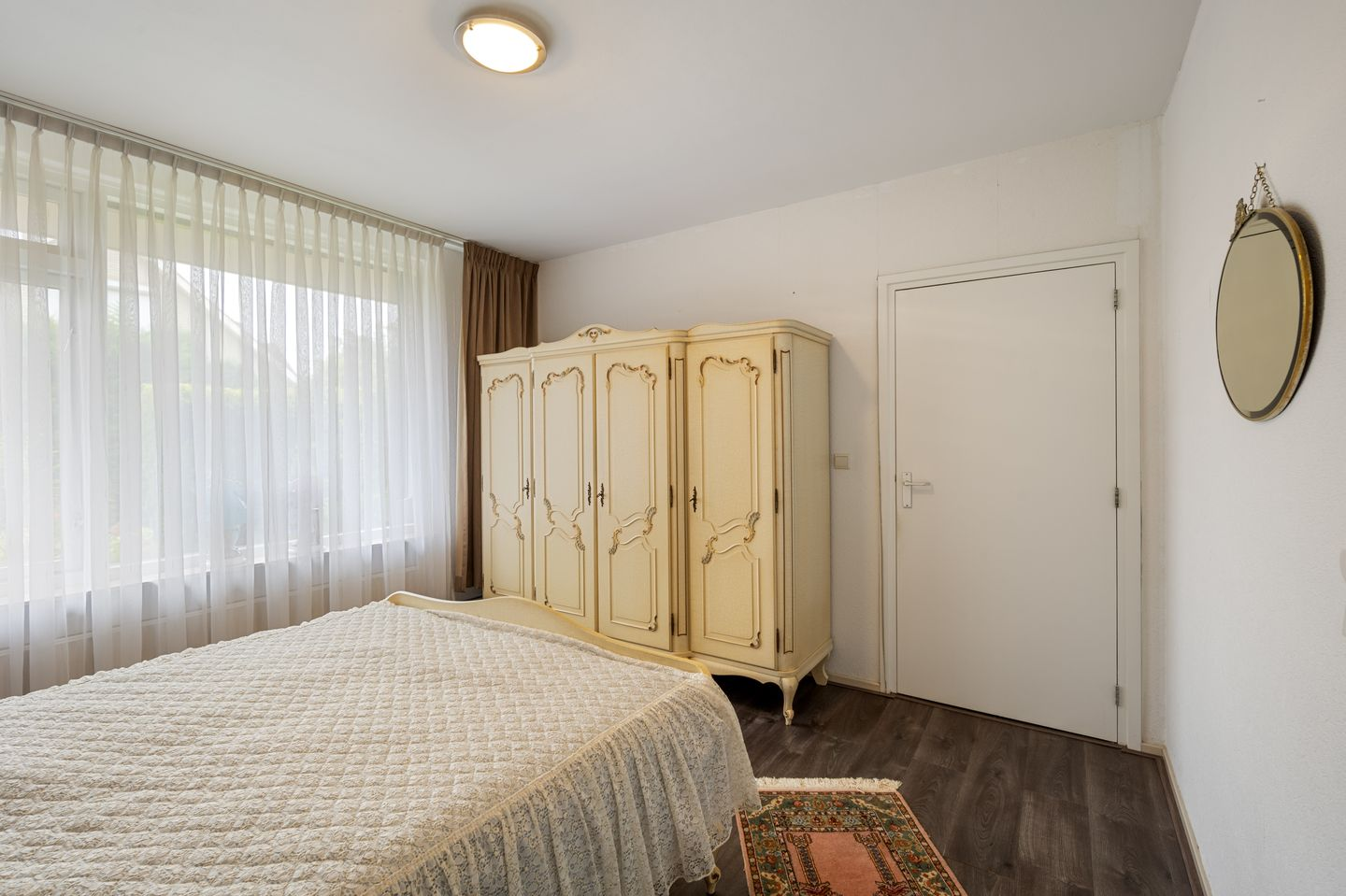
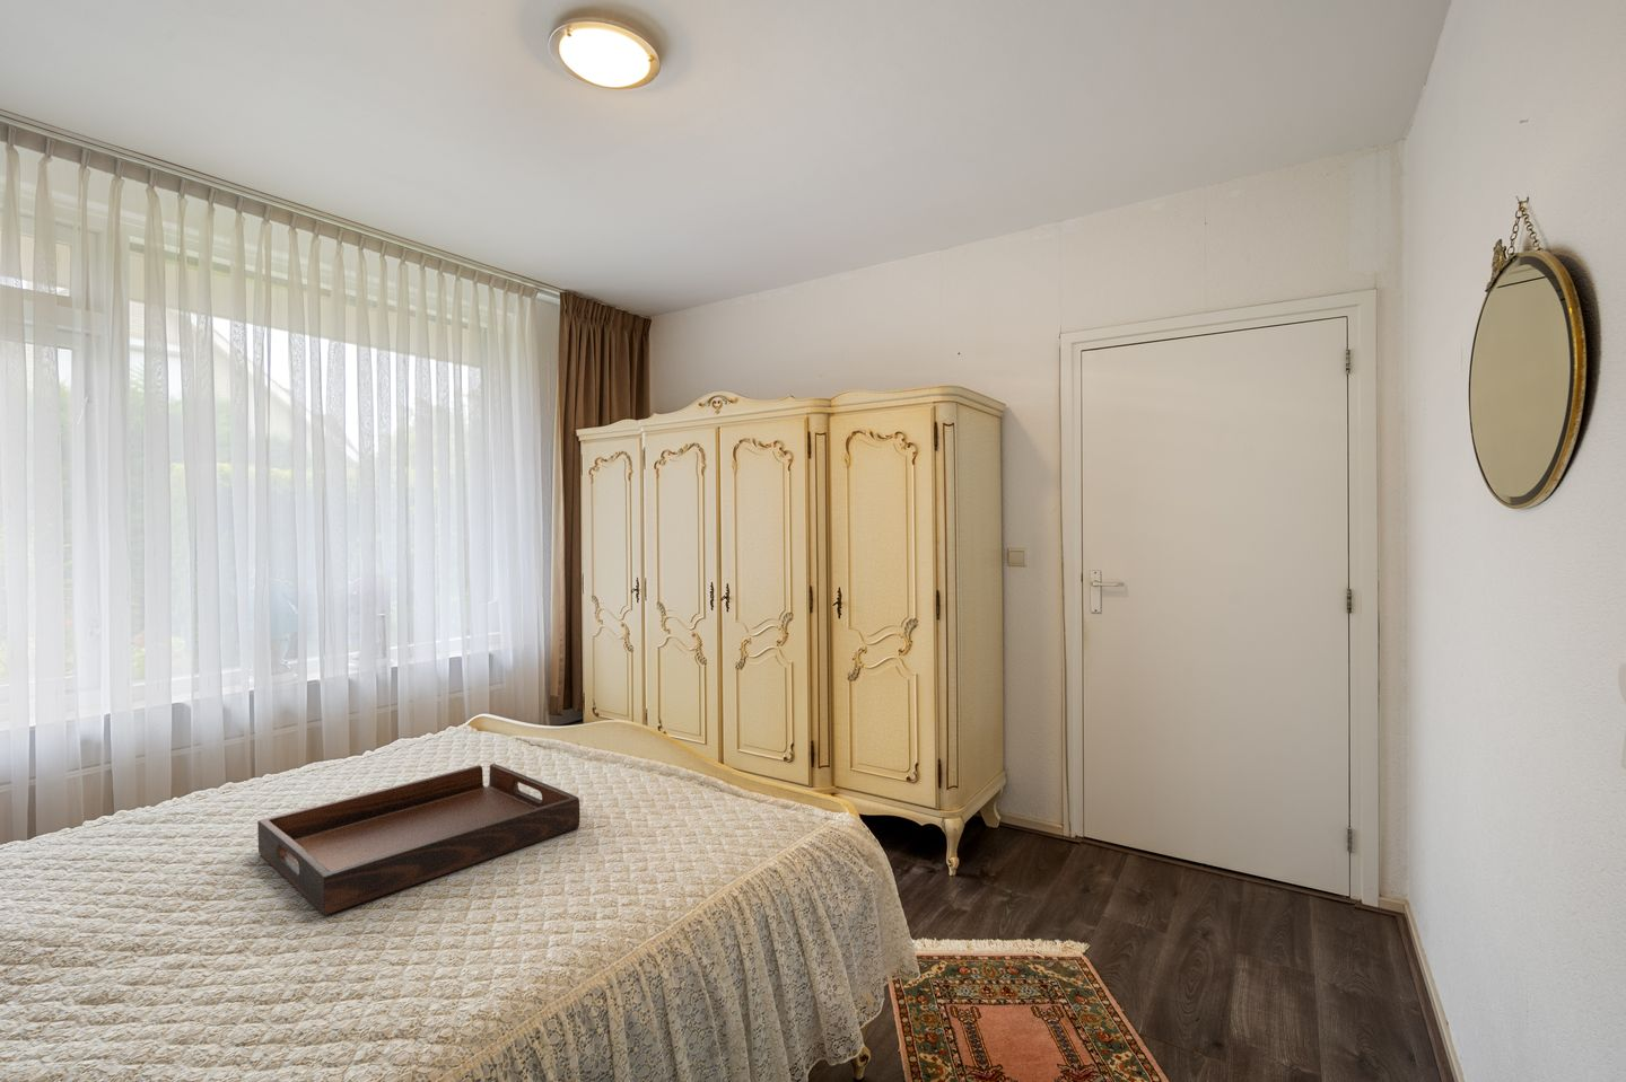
+ serving tray (424, 822)
